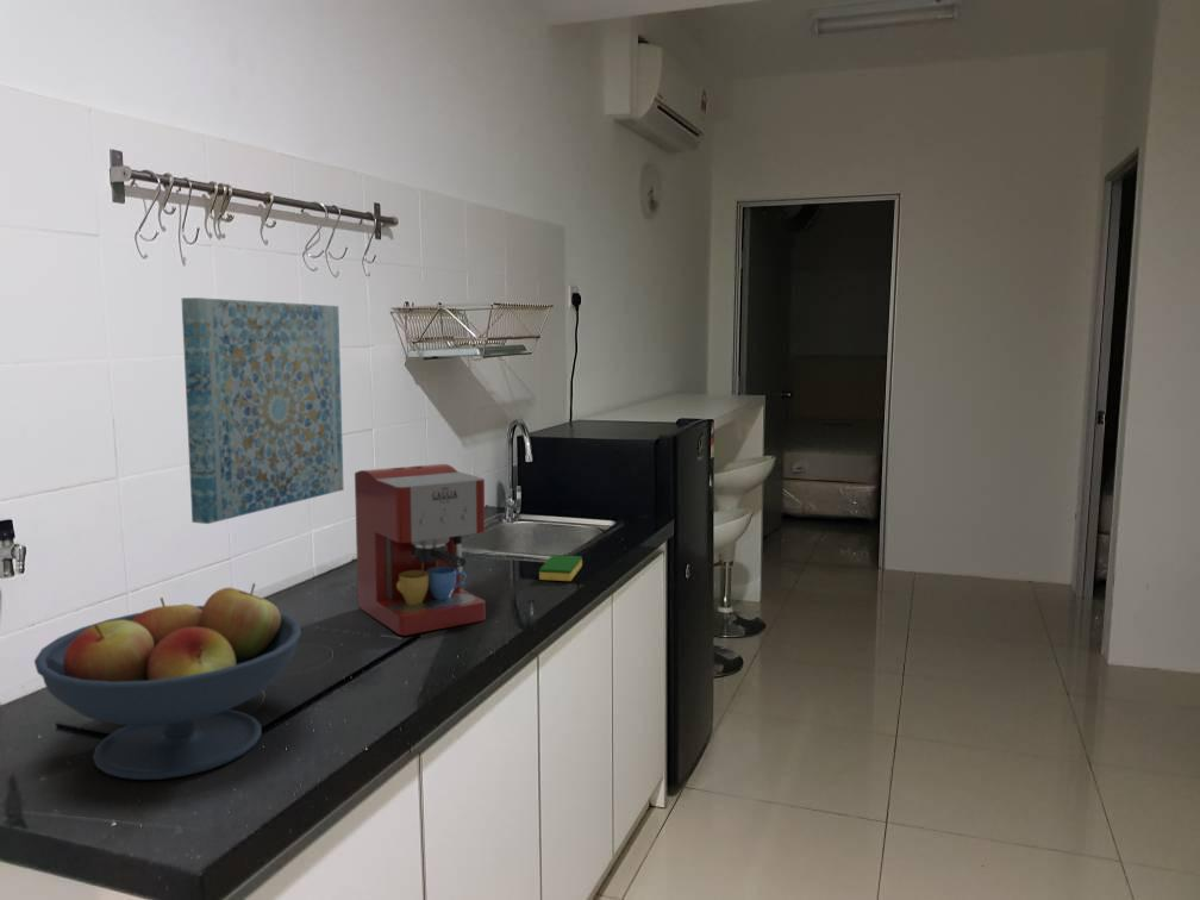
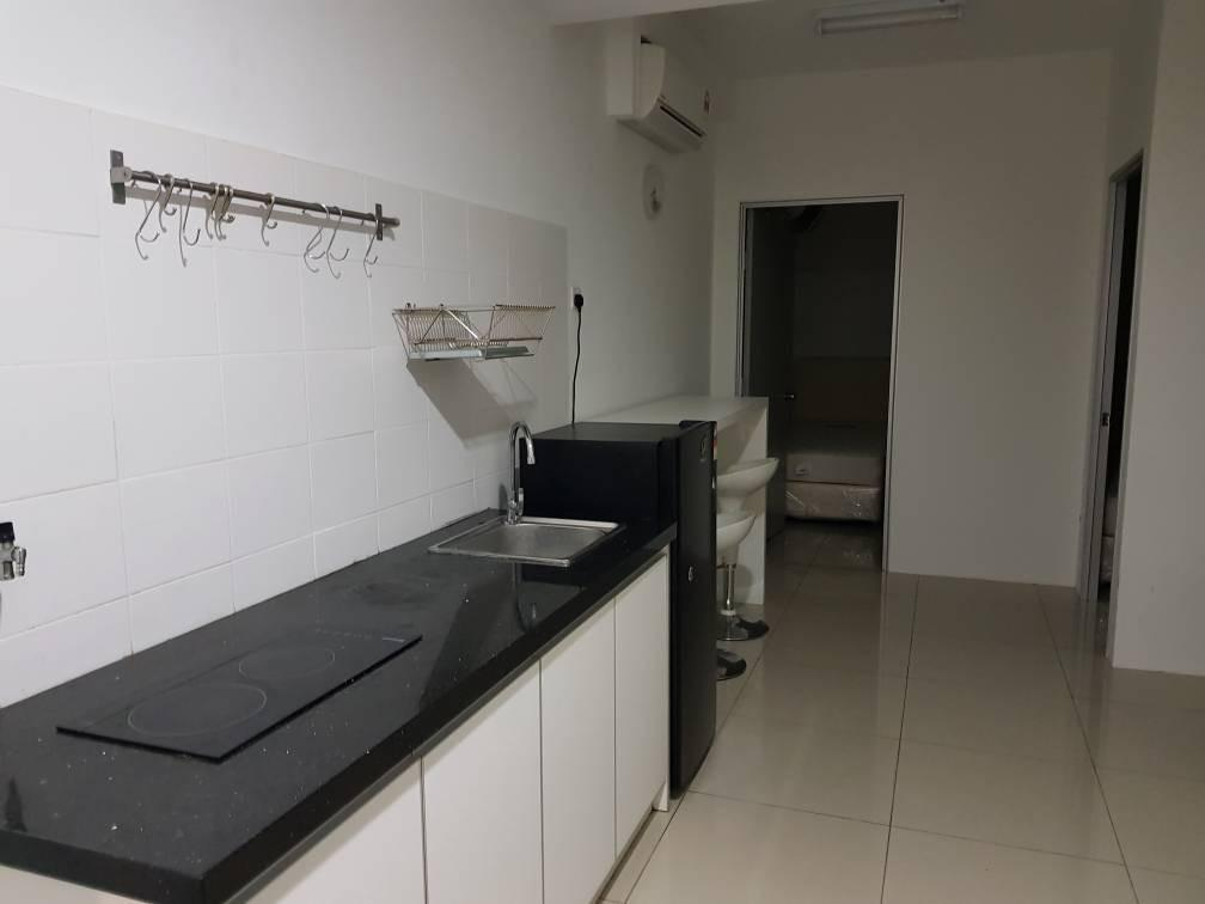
- fruit bowl (176, 673)
- coffee maker (419, 542)
- dish sponge (561, 567)
- wall art (271, 405)
